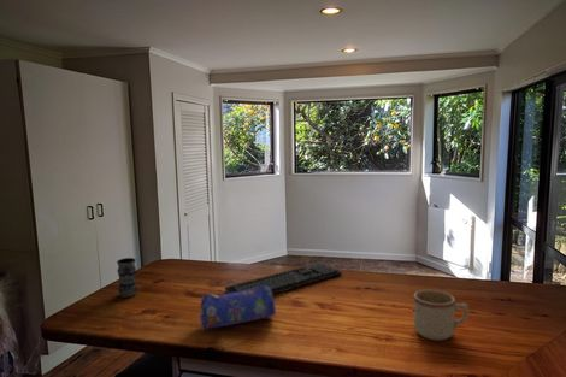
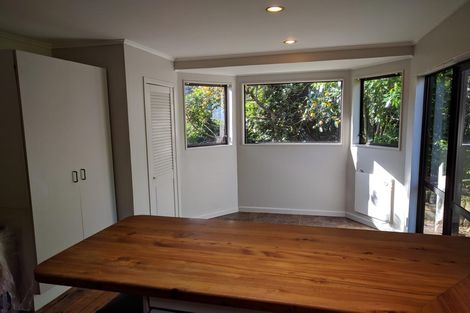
- pencil case (237, 305)
- keyboard (285, 278)
- jar (126, 277)
- mug (440, 314)
